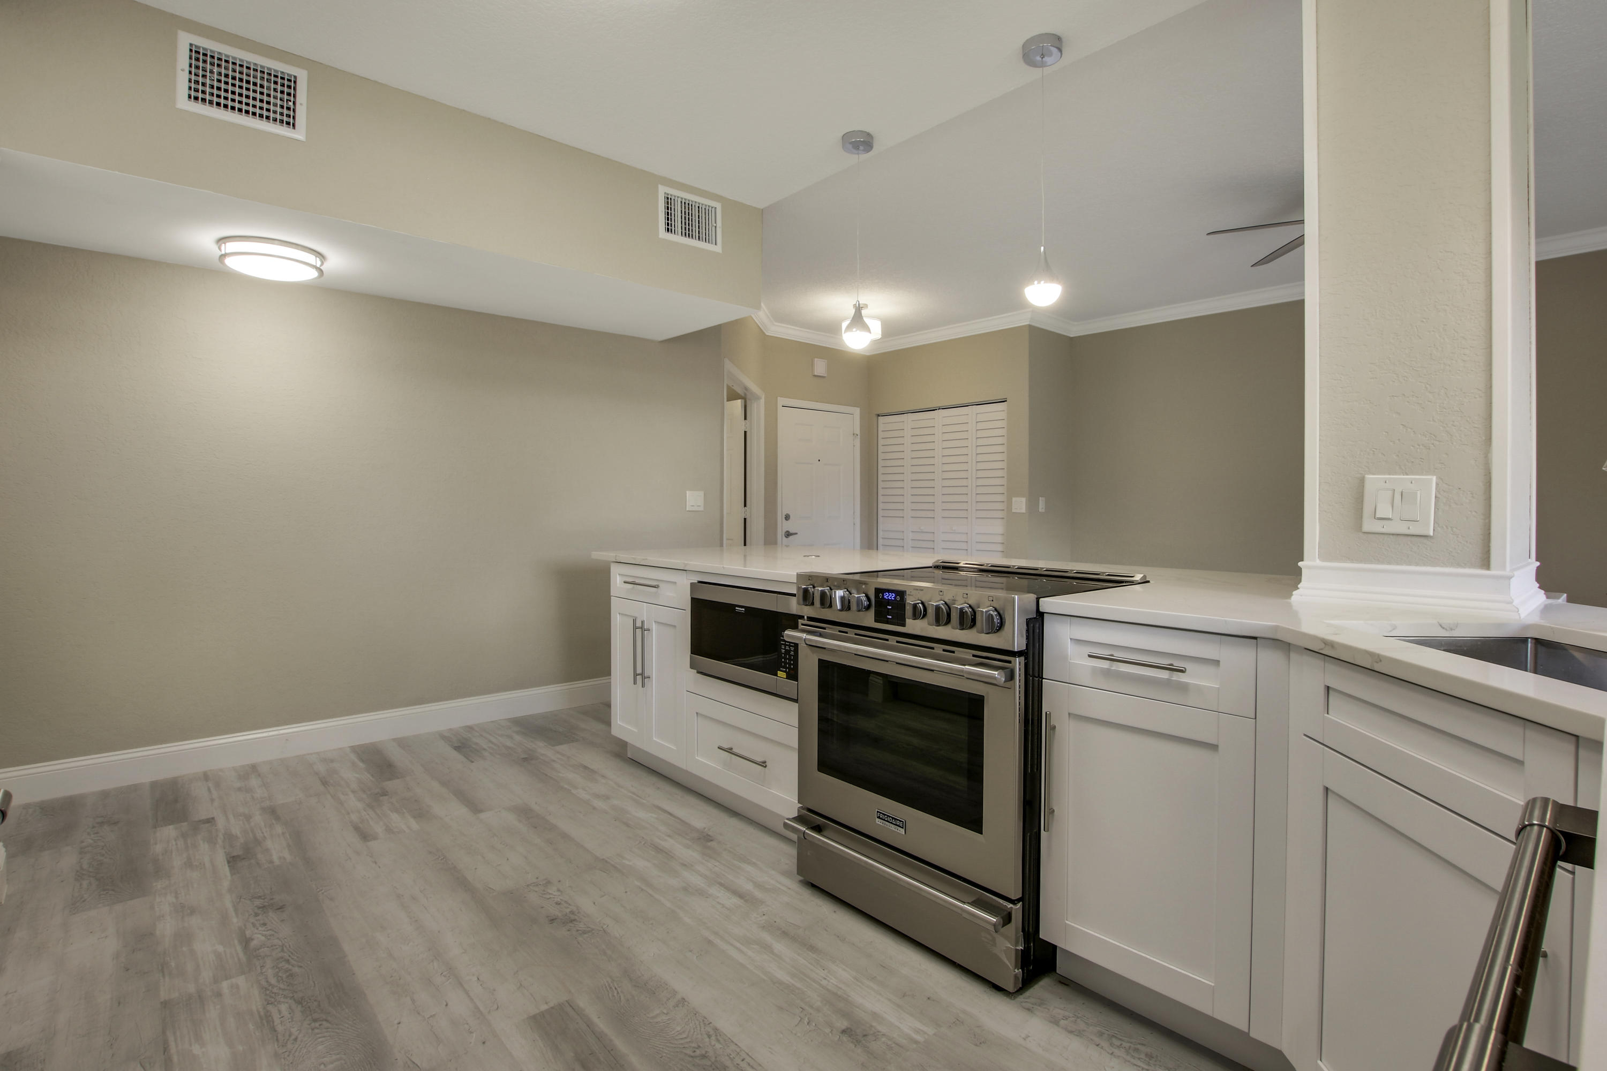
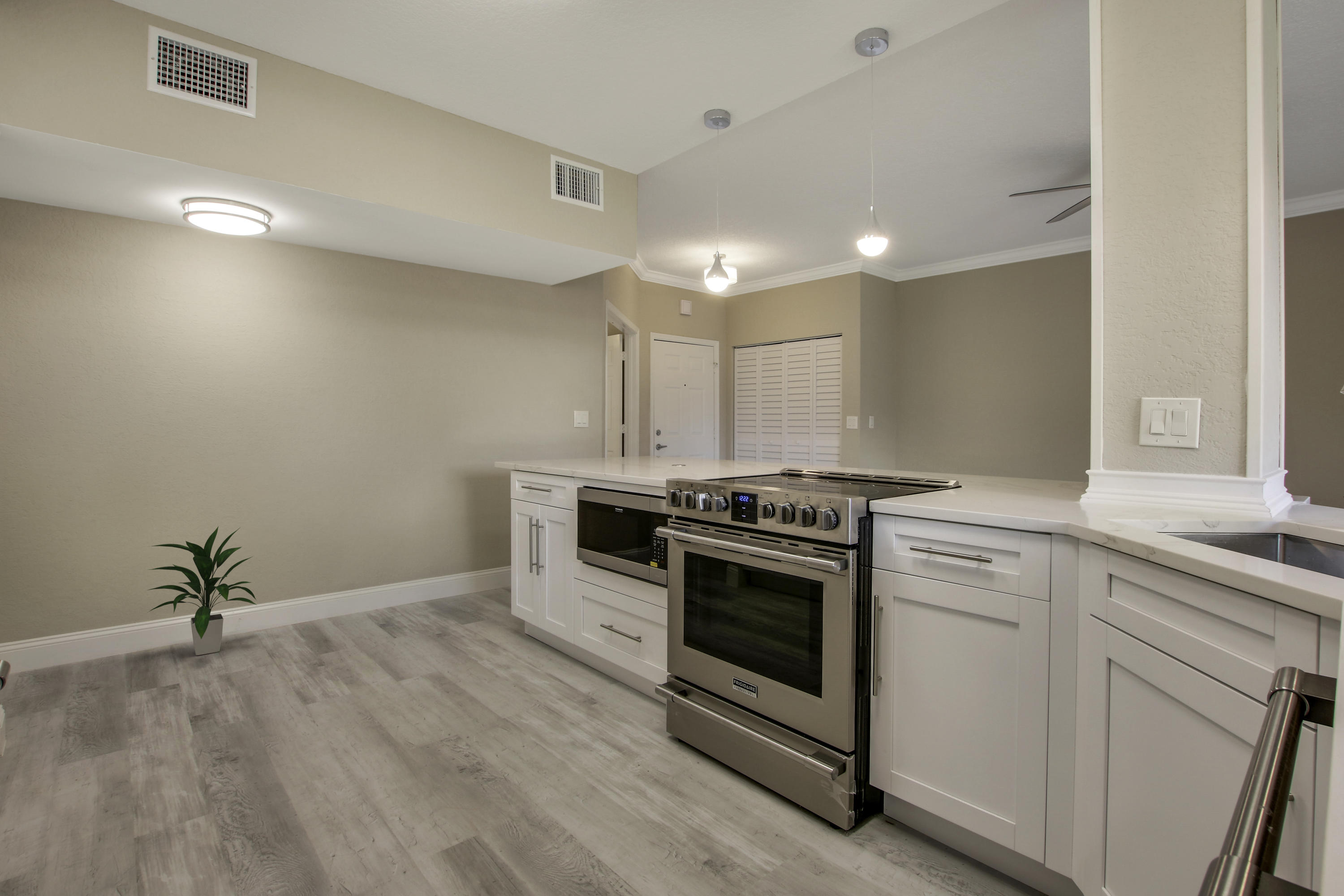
+ indoor plant (204, 590)
